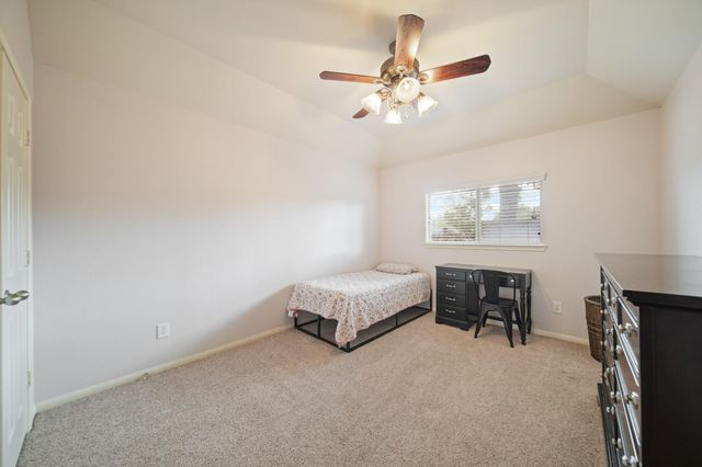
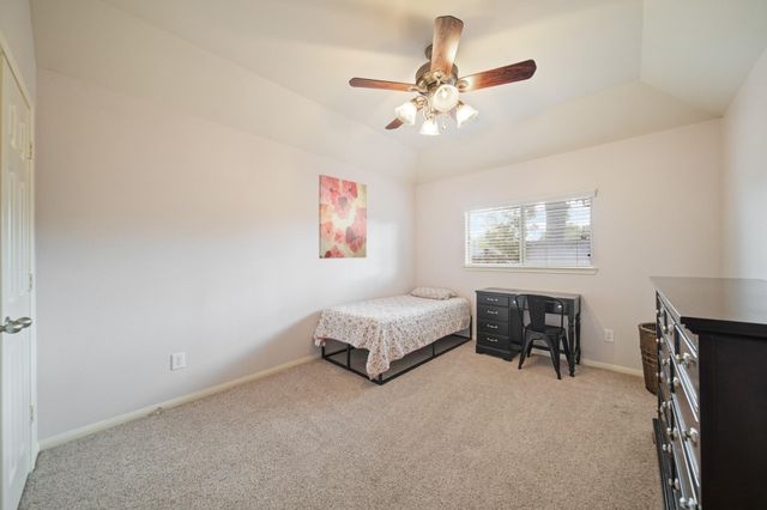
+ wall art (344, 219)
